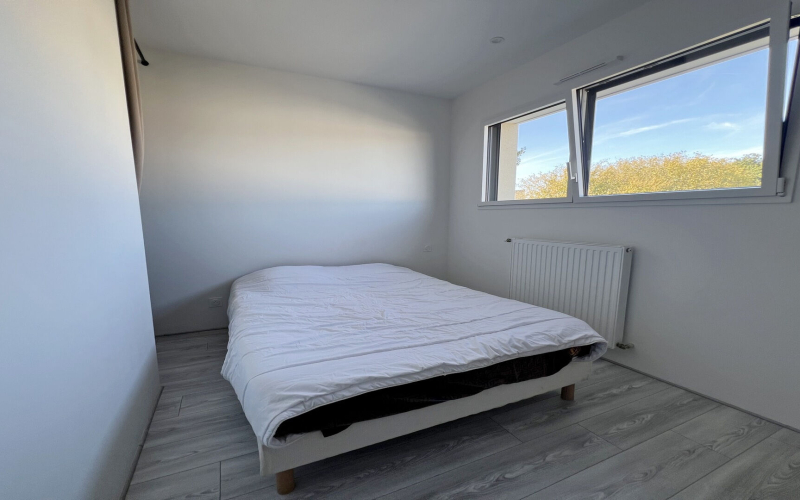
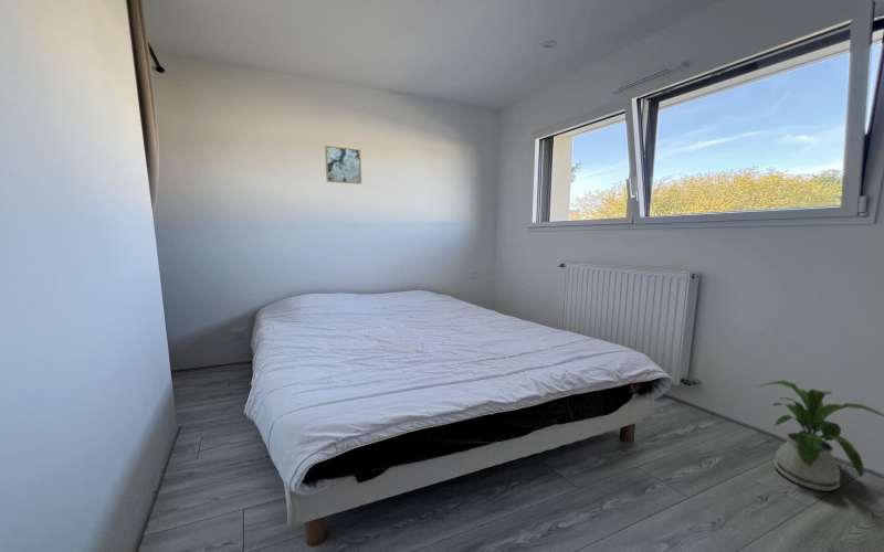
+ house plant (818, 427)
+ wall art (344, 164)
